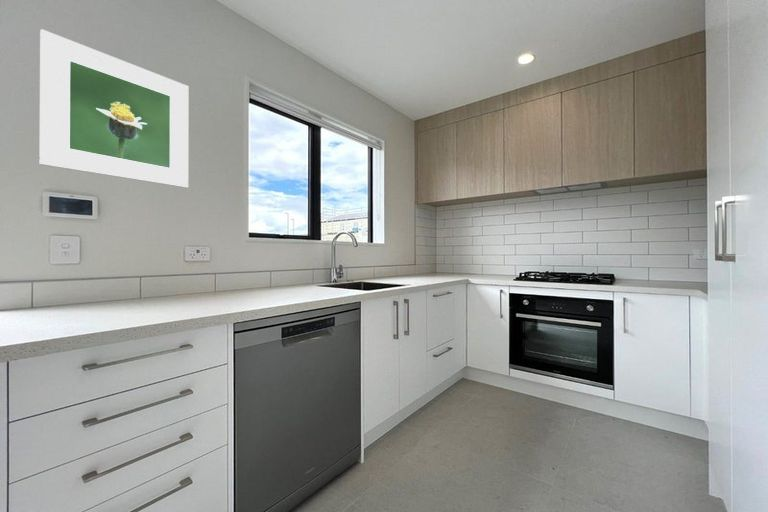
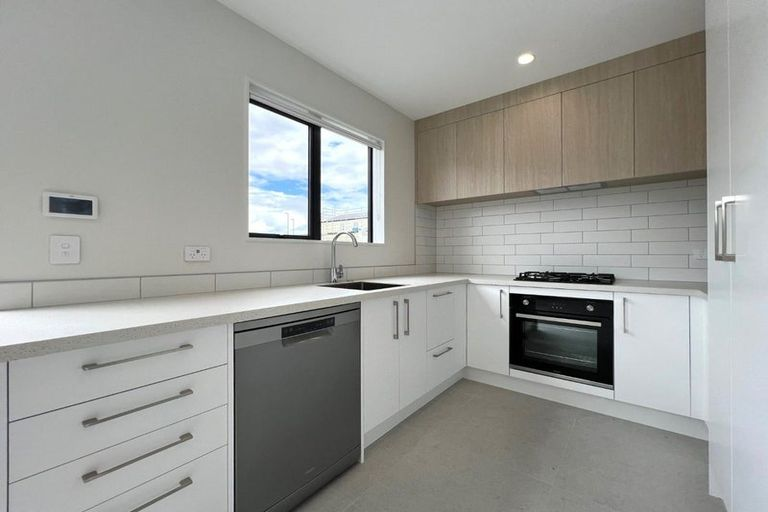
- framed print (124, 120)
